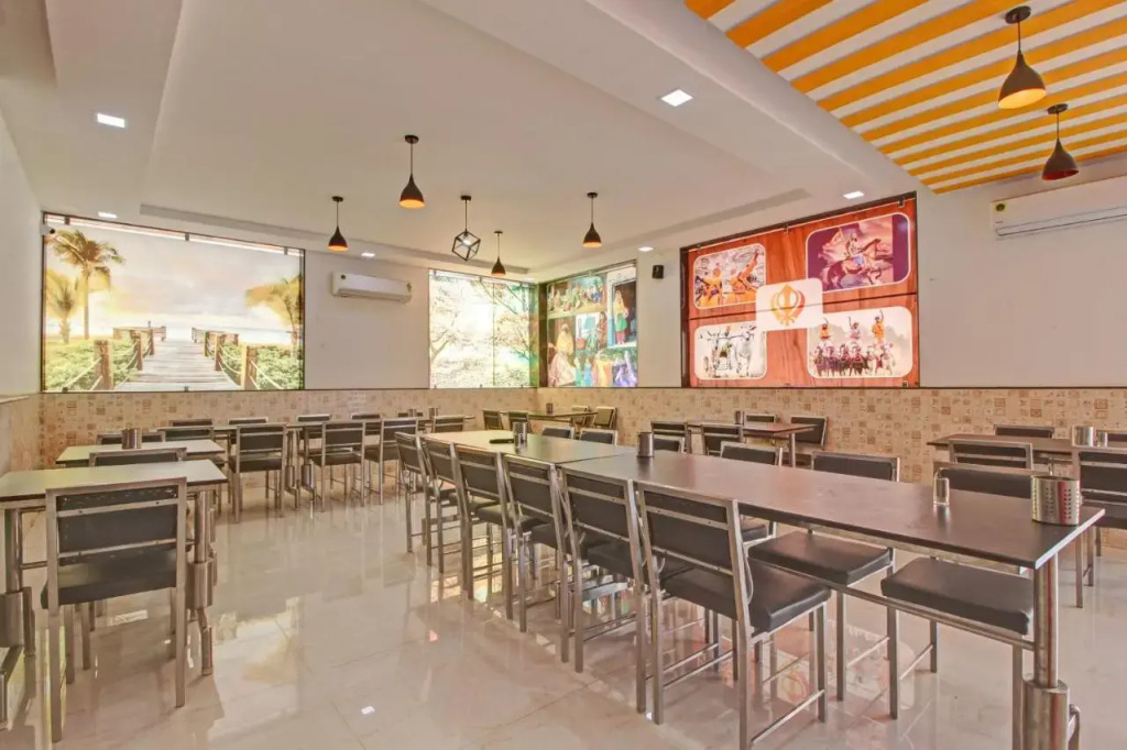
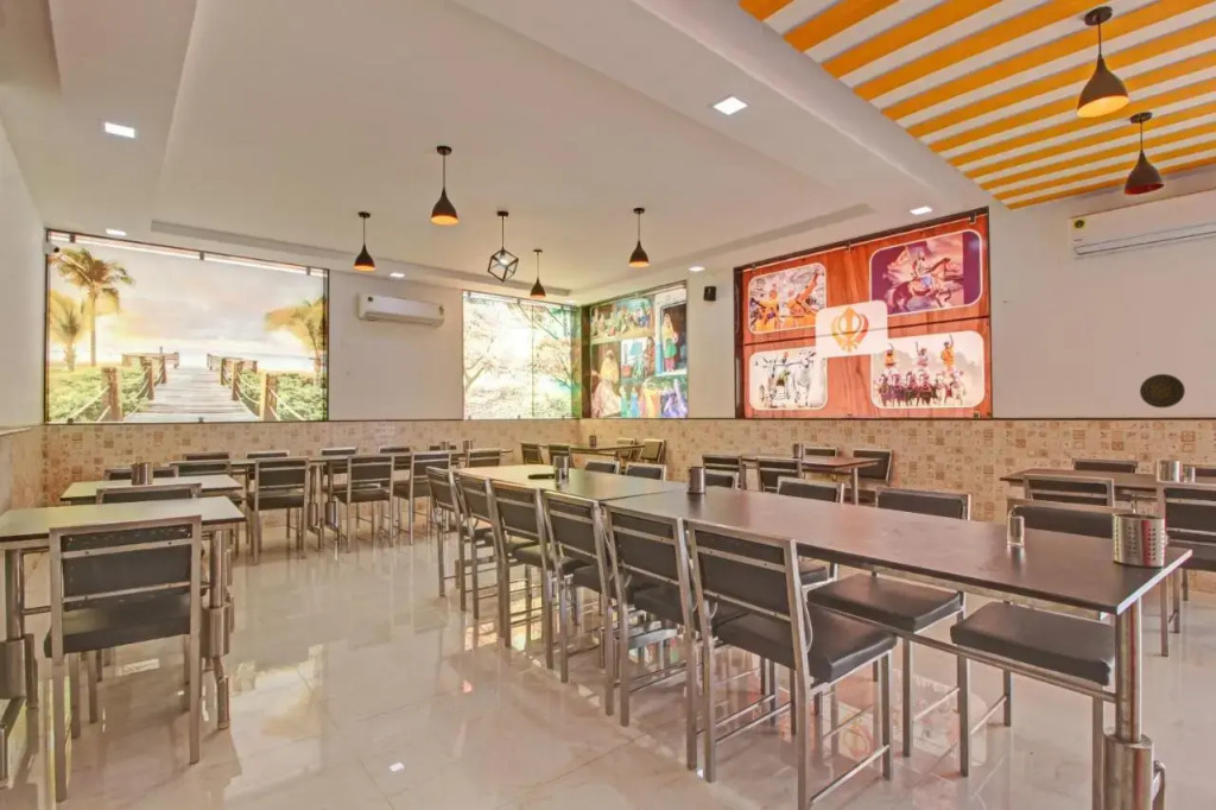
+ decorative plate (1161, 391)
